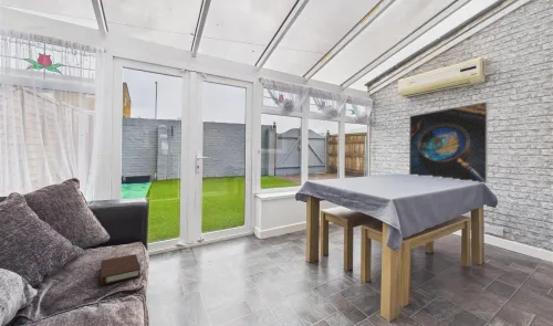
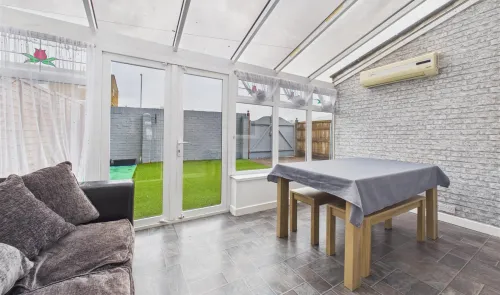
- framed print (444, 145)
- book (119, 267)
